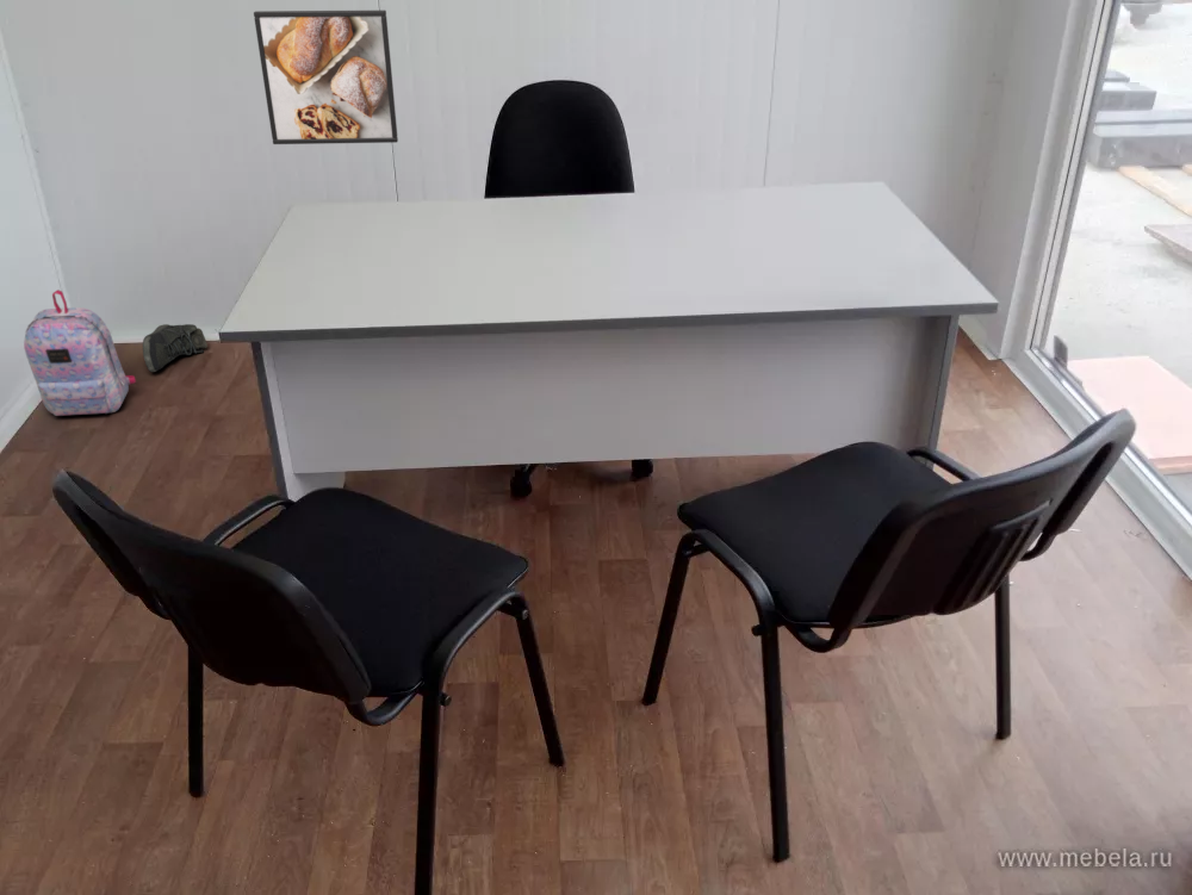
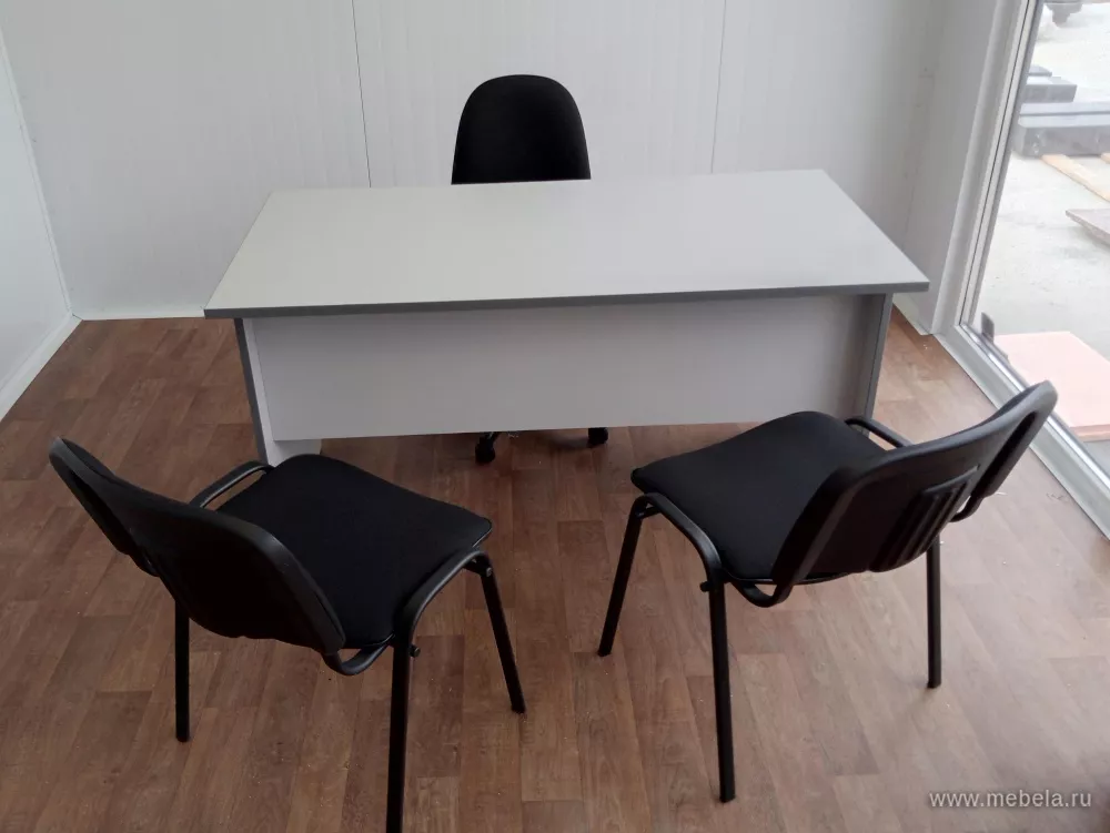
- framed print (328, 79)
- sneaker (175, 344)
- backpack (75, 349)
